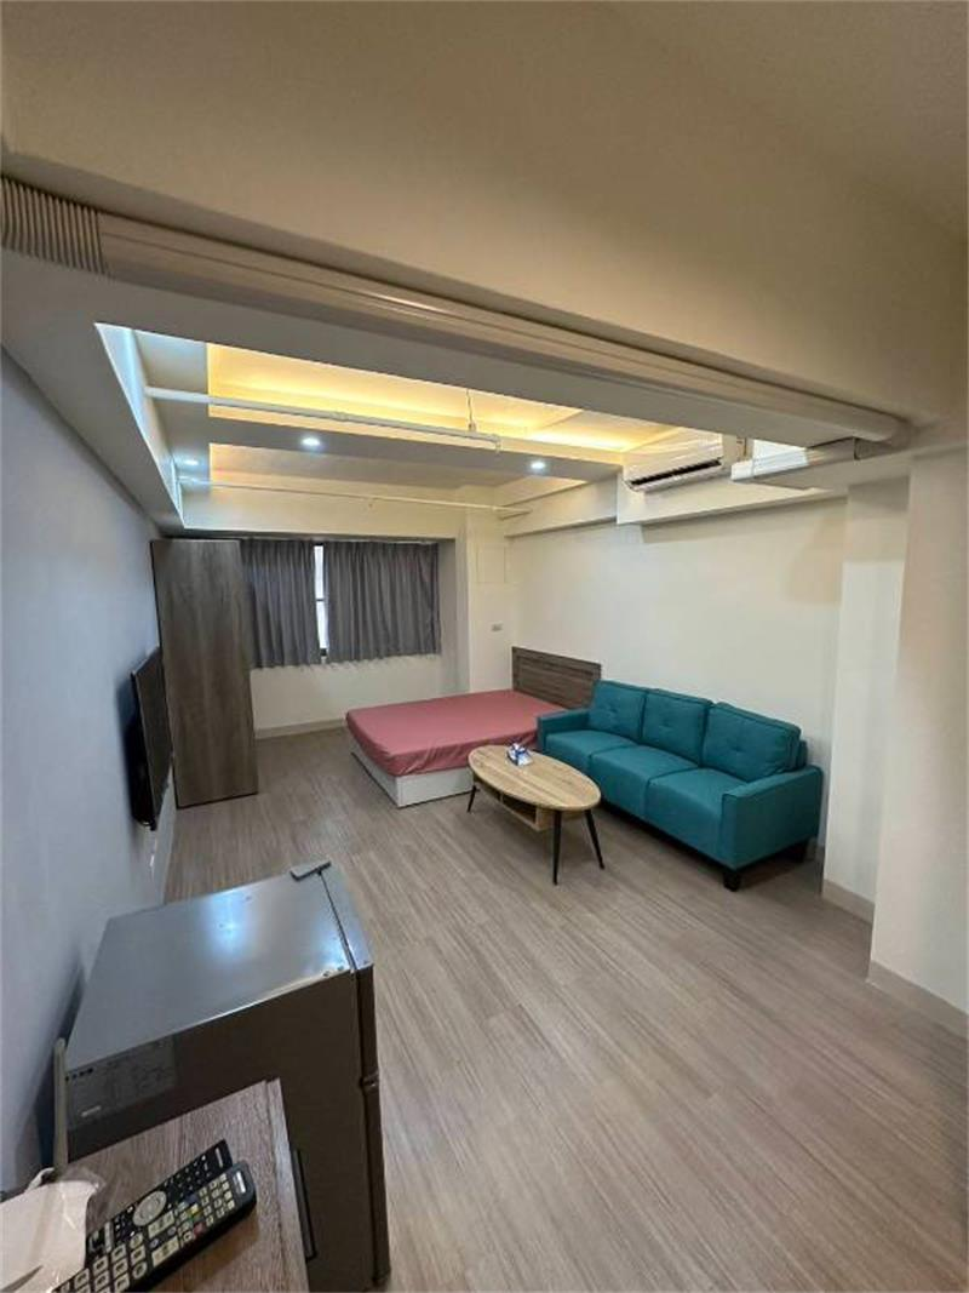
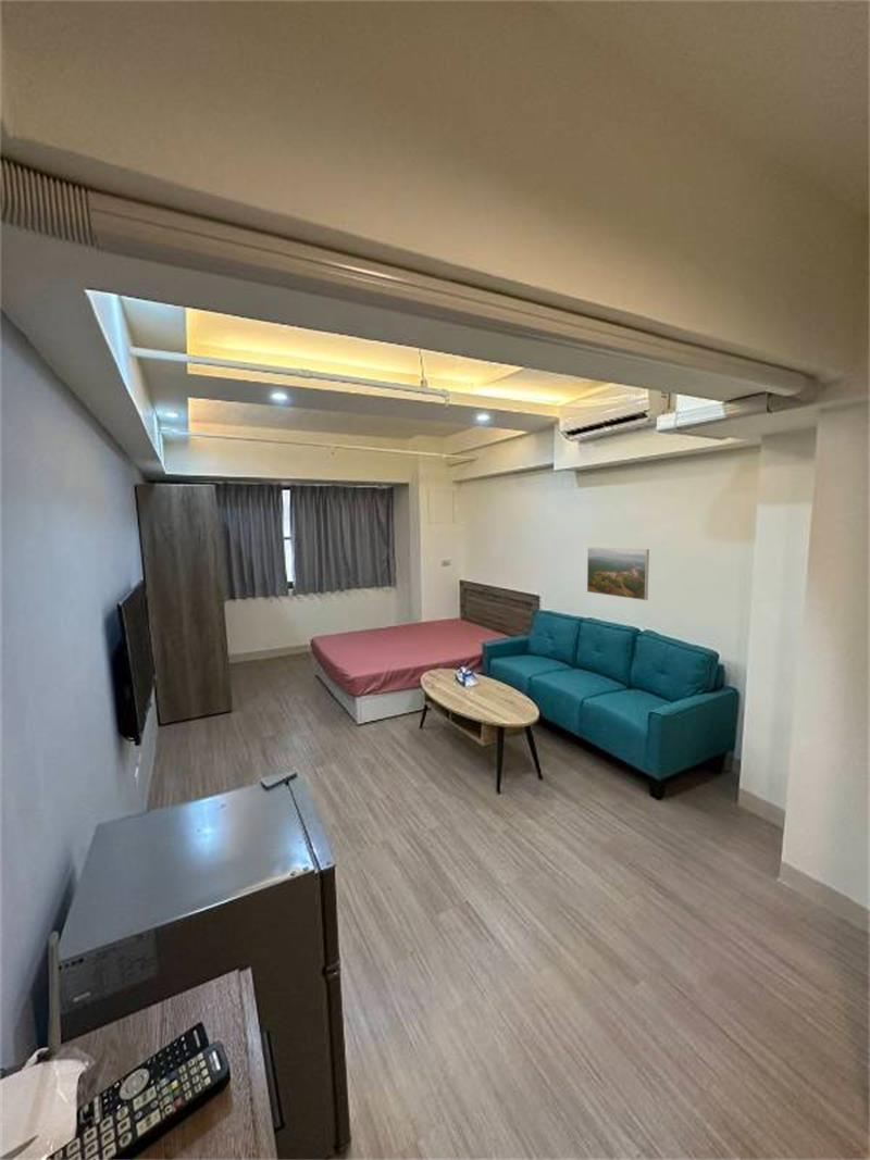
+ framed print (616, 572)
